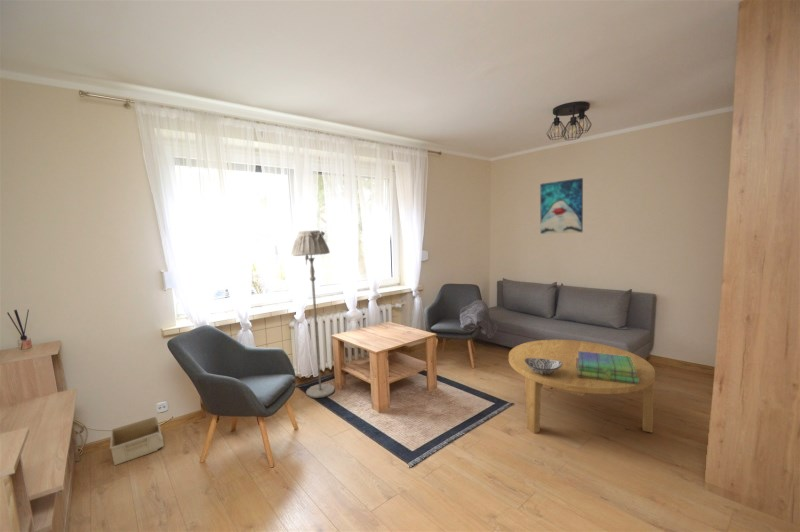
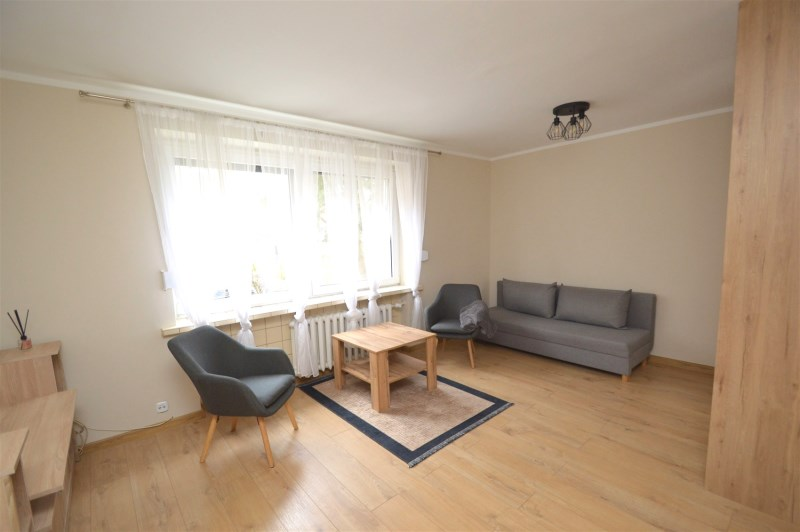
- storage bin (137, 438)
- stack of books (604, 366)
- decorative bowl (543, 366)
- floor lamp (314, 312)
- coffee table (575, 386)
- wall art (560, 207)
